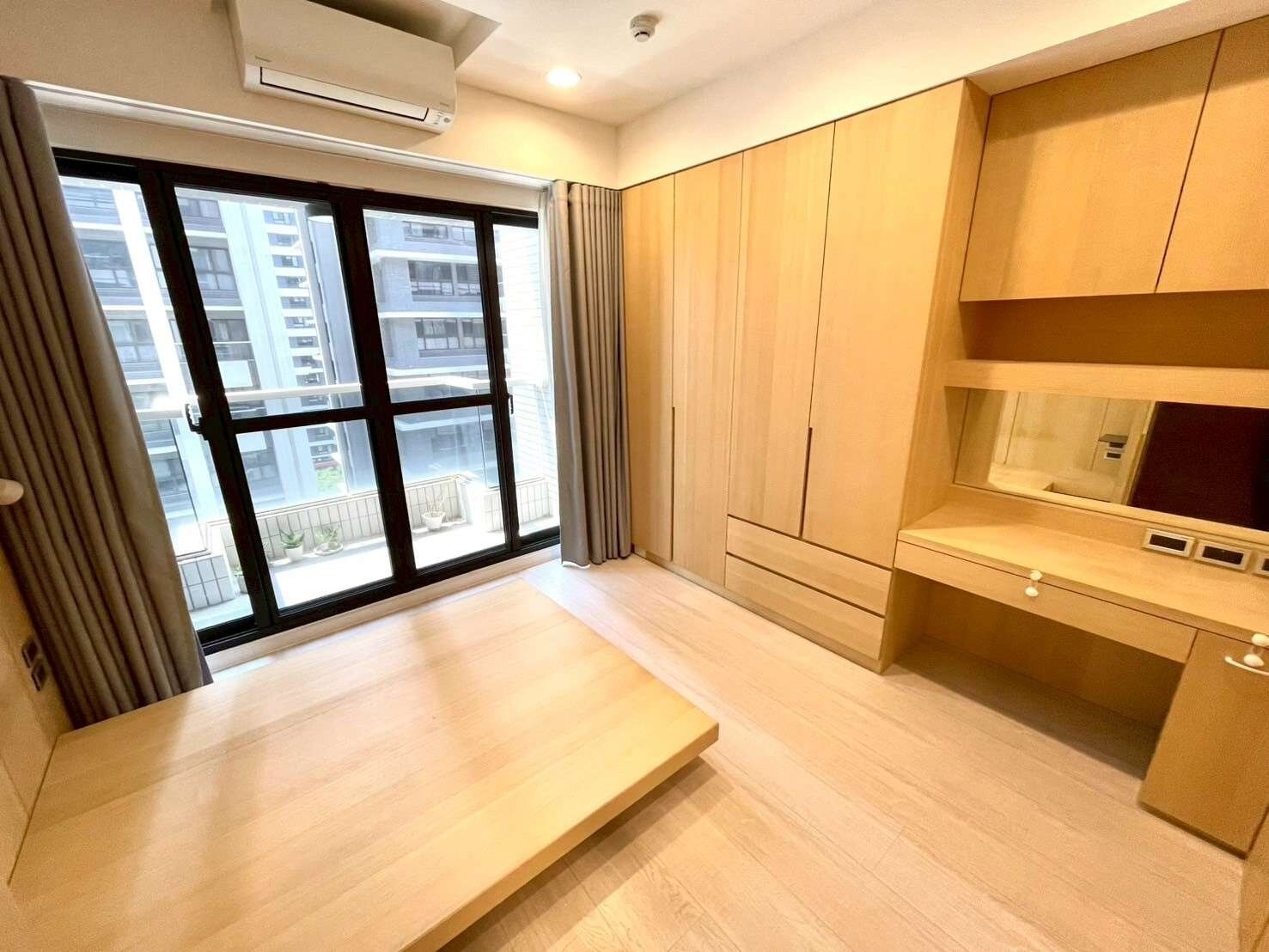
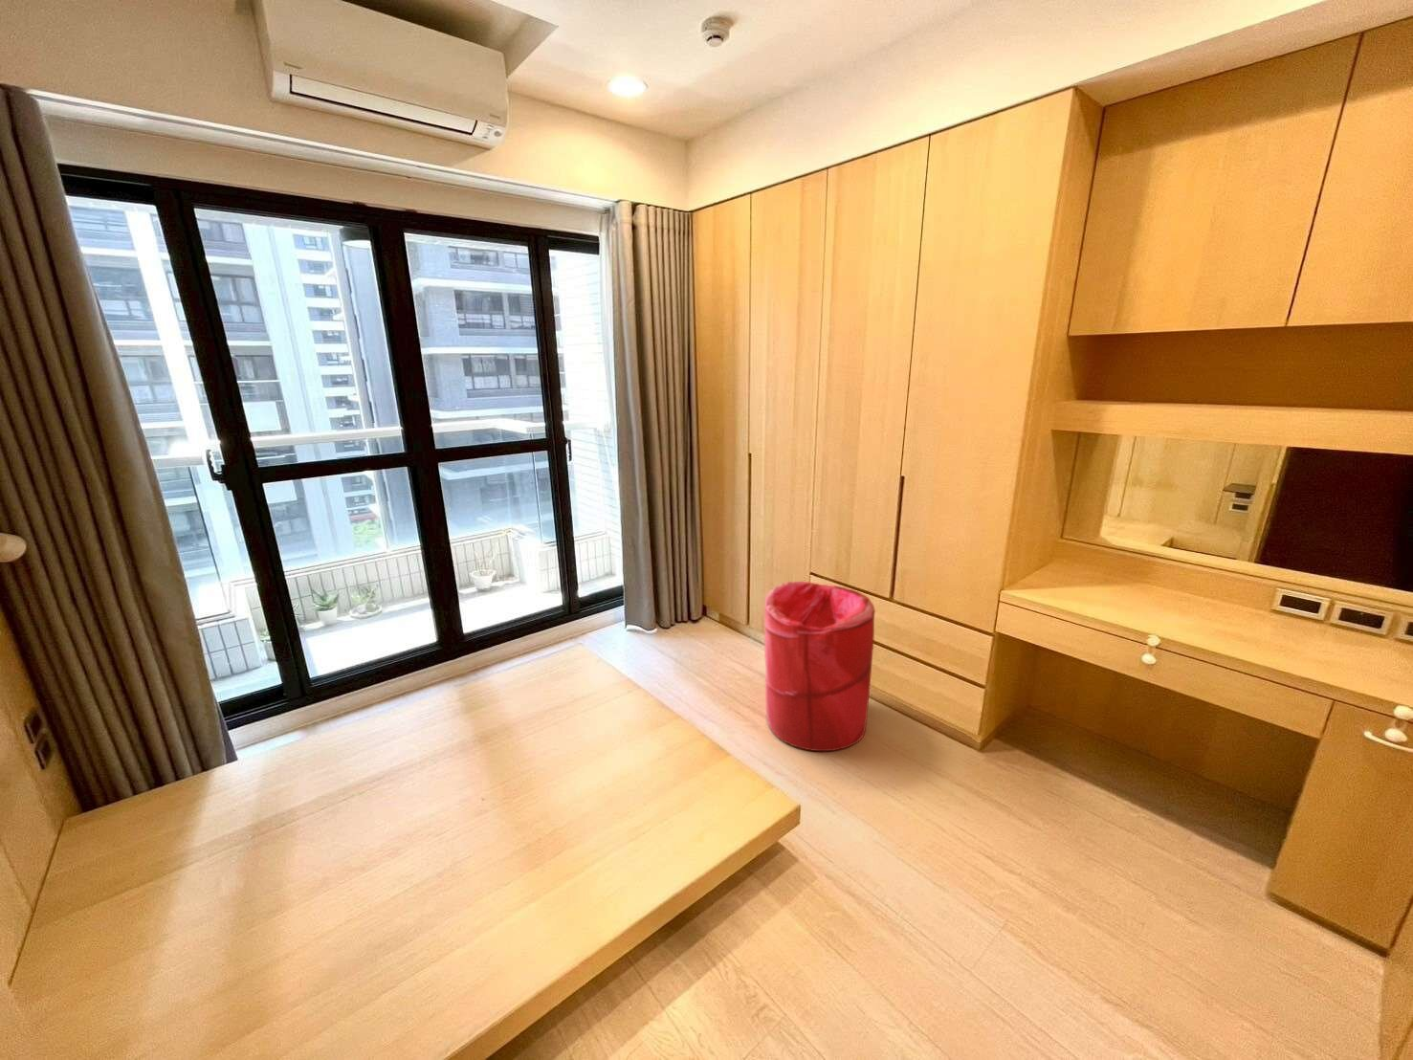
+ laundry hamper (816, 661)
